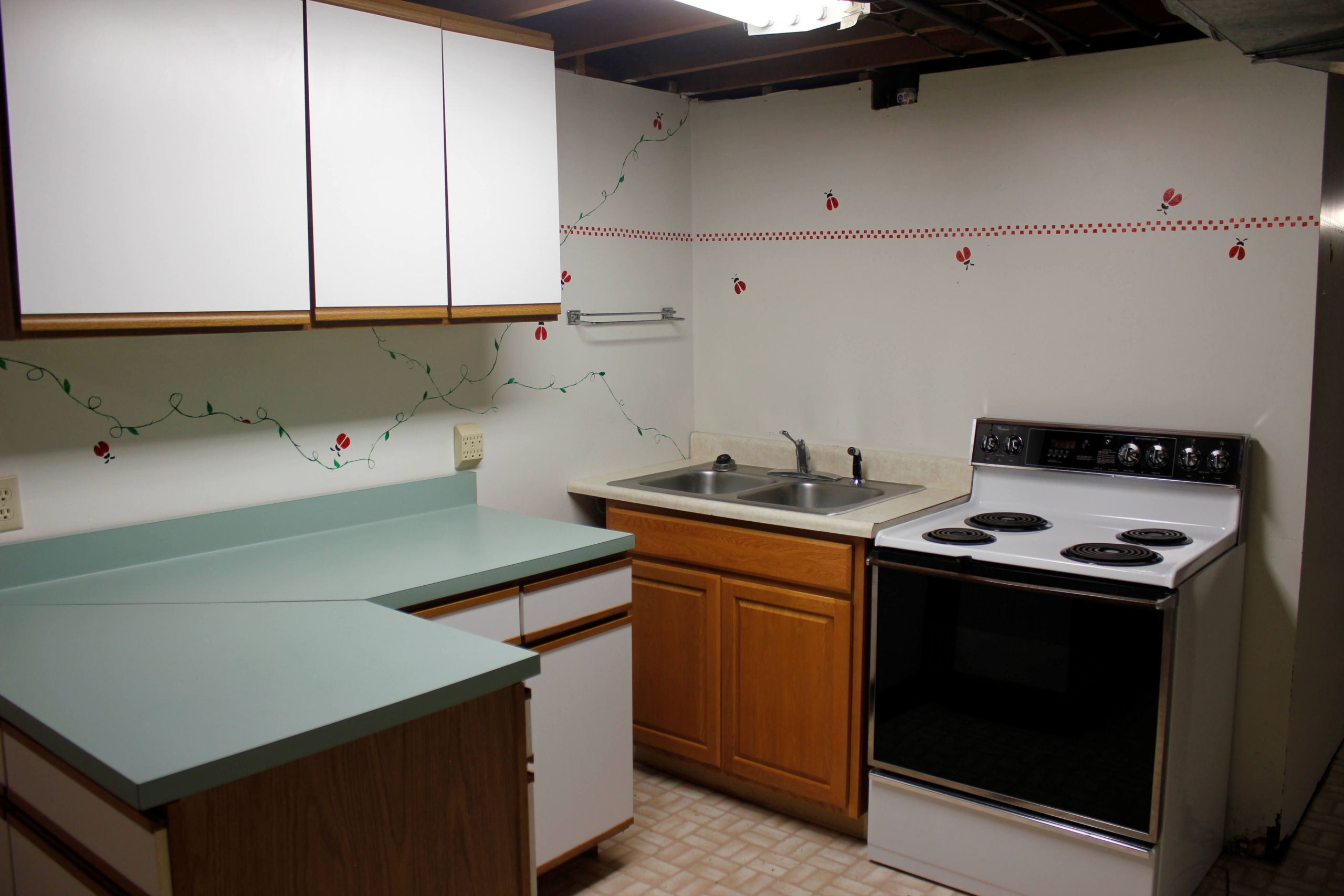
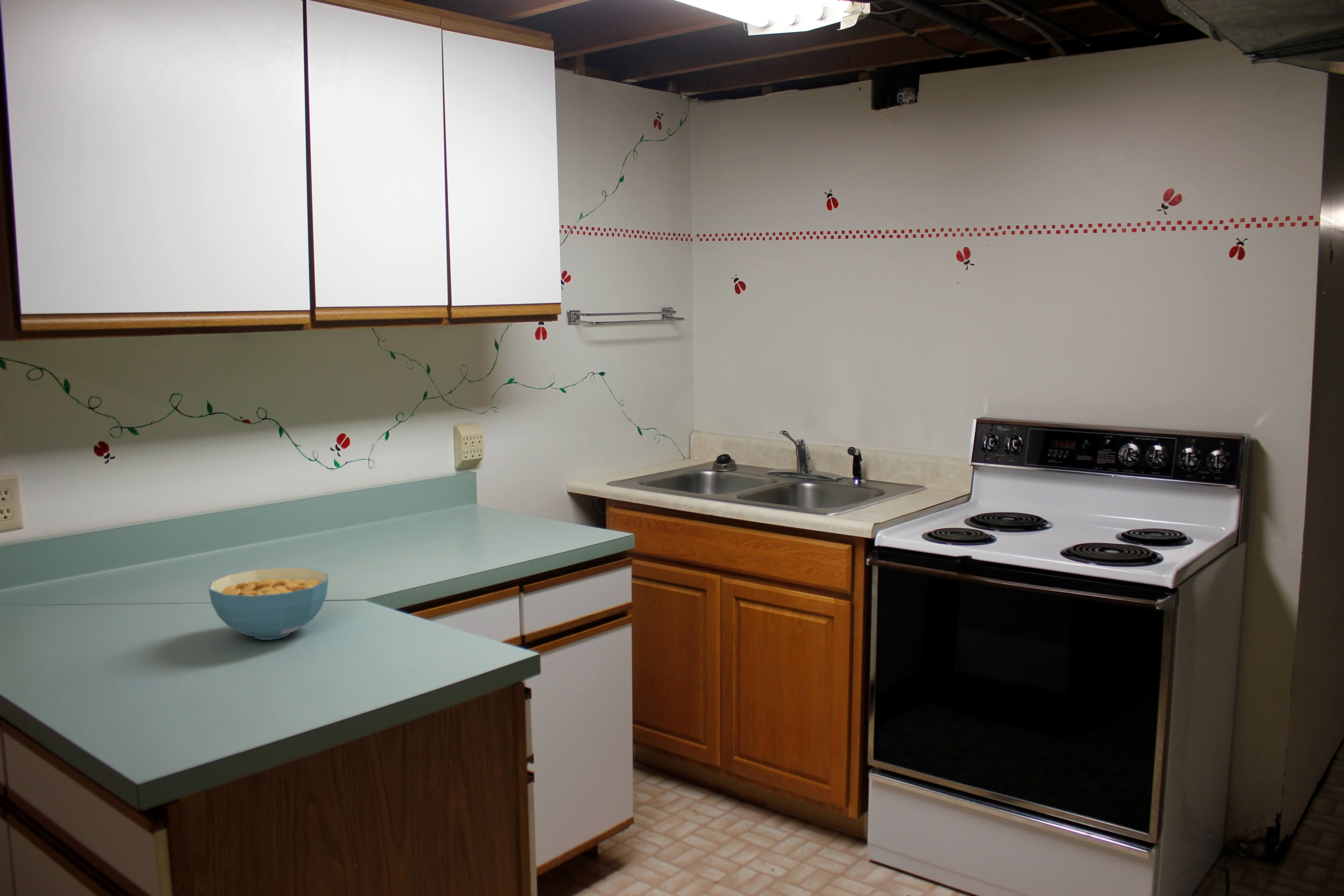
+ cereal bowl (271, 608)
